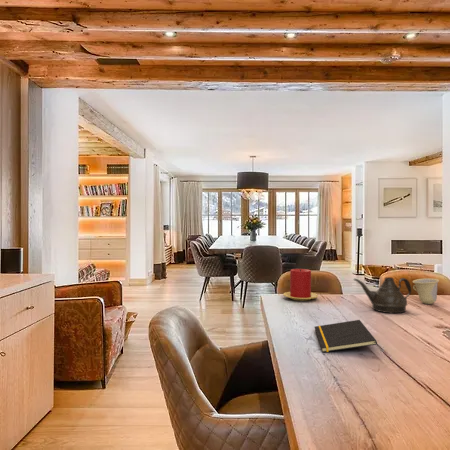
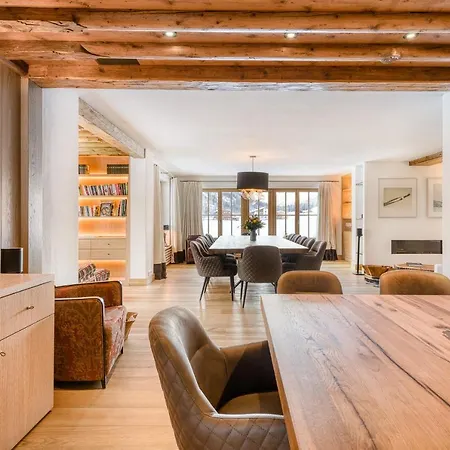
- notepad (342, 334)
- teapot (381, 293)
- cup (425, 291)
- candle (300, 283)
